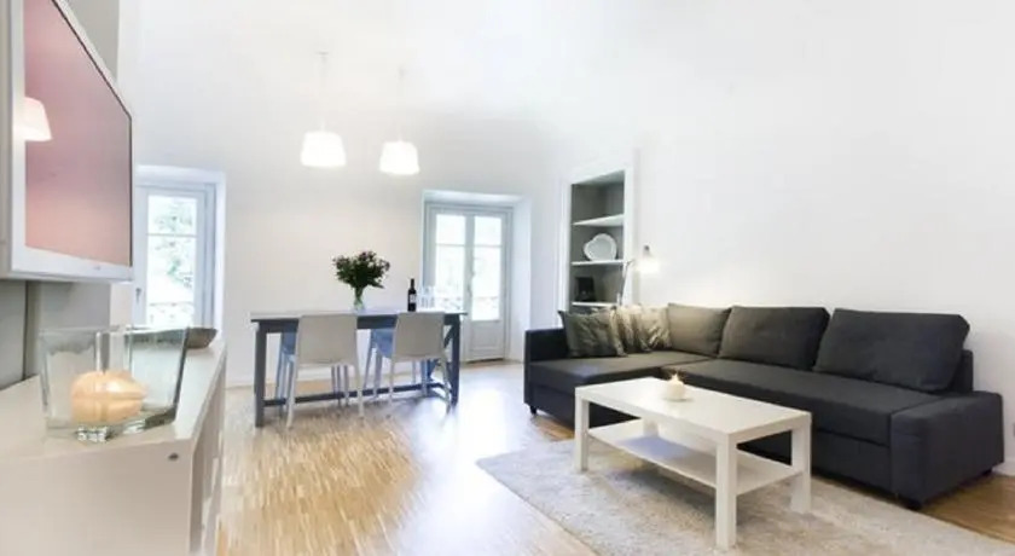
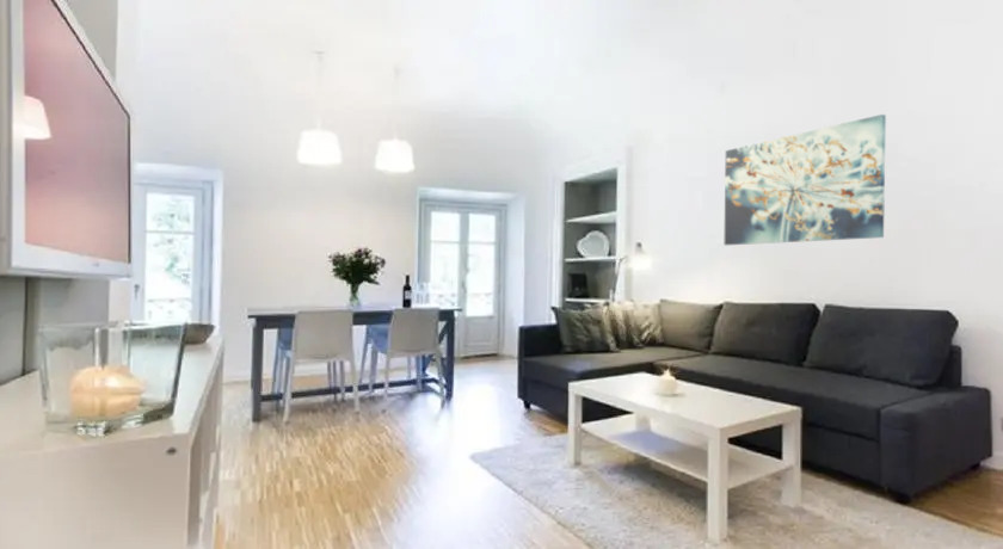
+ wall art (794, 187)
